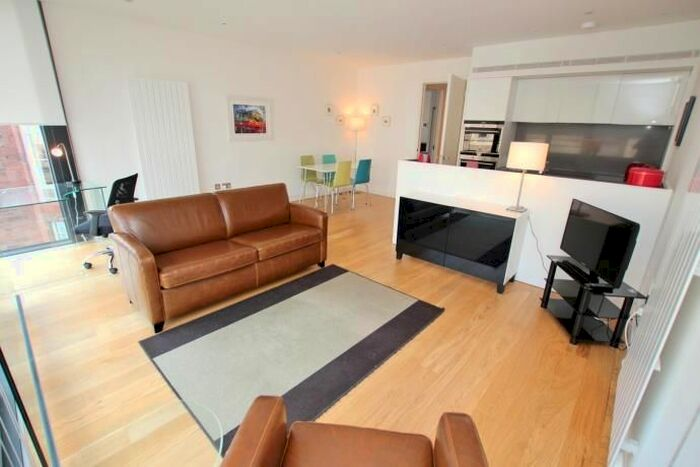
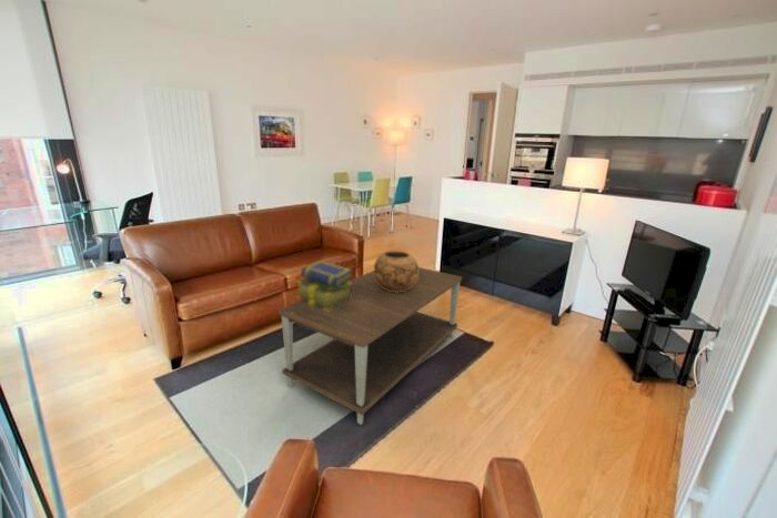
+ decorative bowl (395, 271)
+ coffee table (382, 325)
+ stack of books (326, 283)
